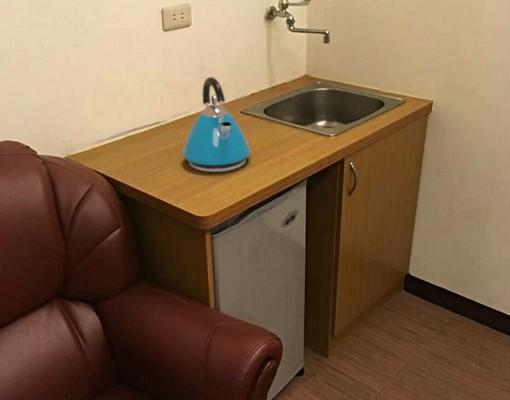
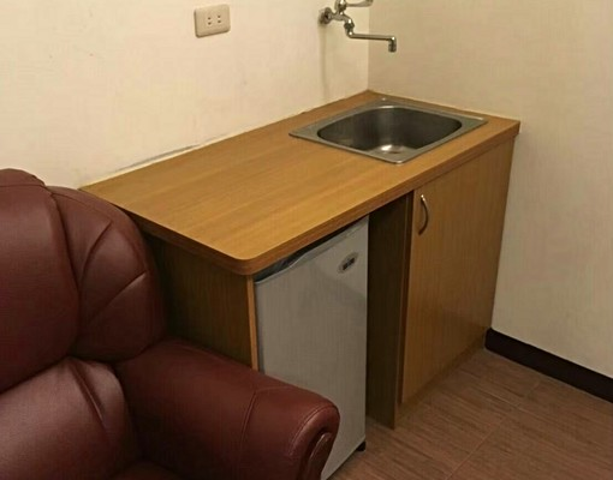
- kettle (214, 120)
